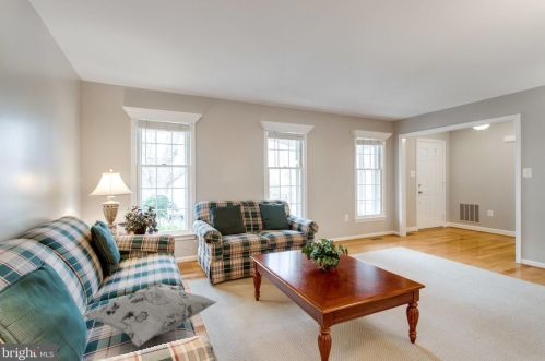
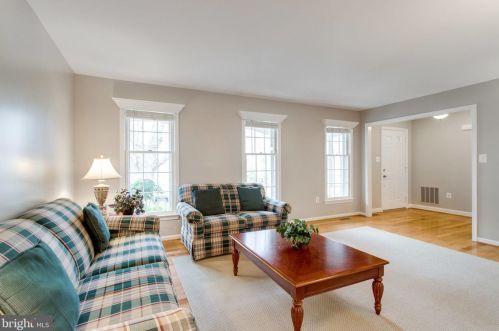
- decorative pillow (154, 309)
